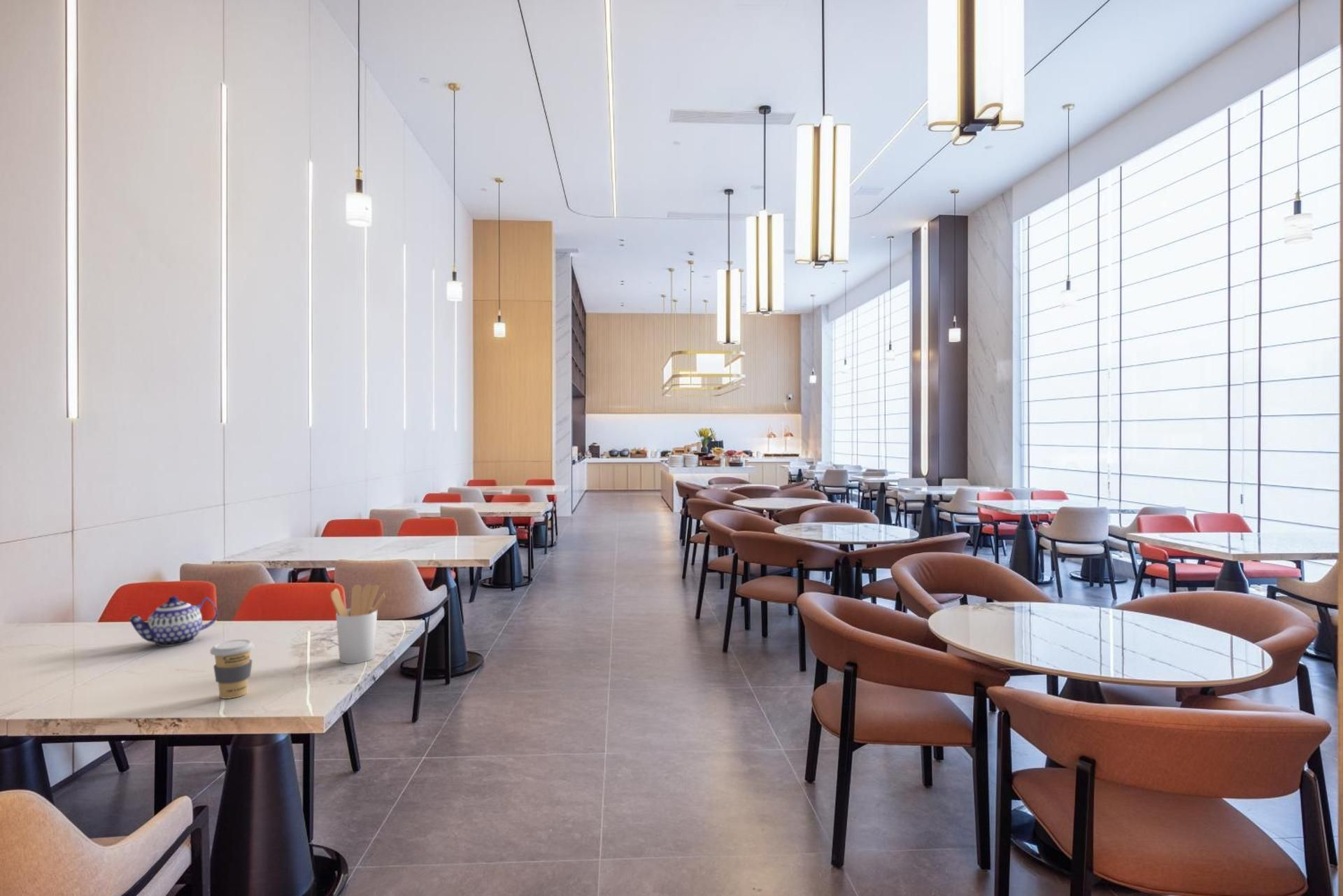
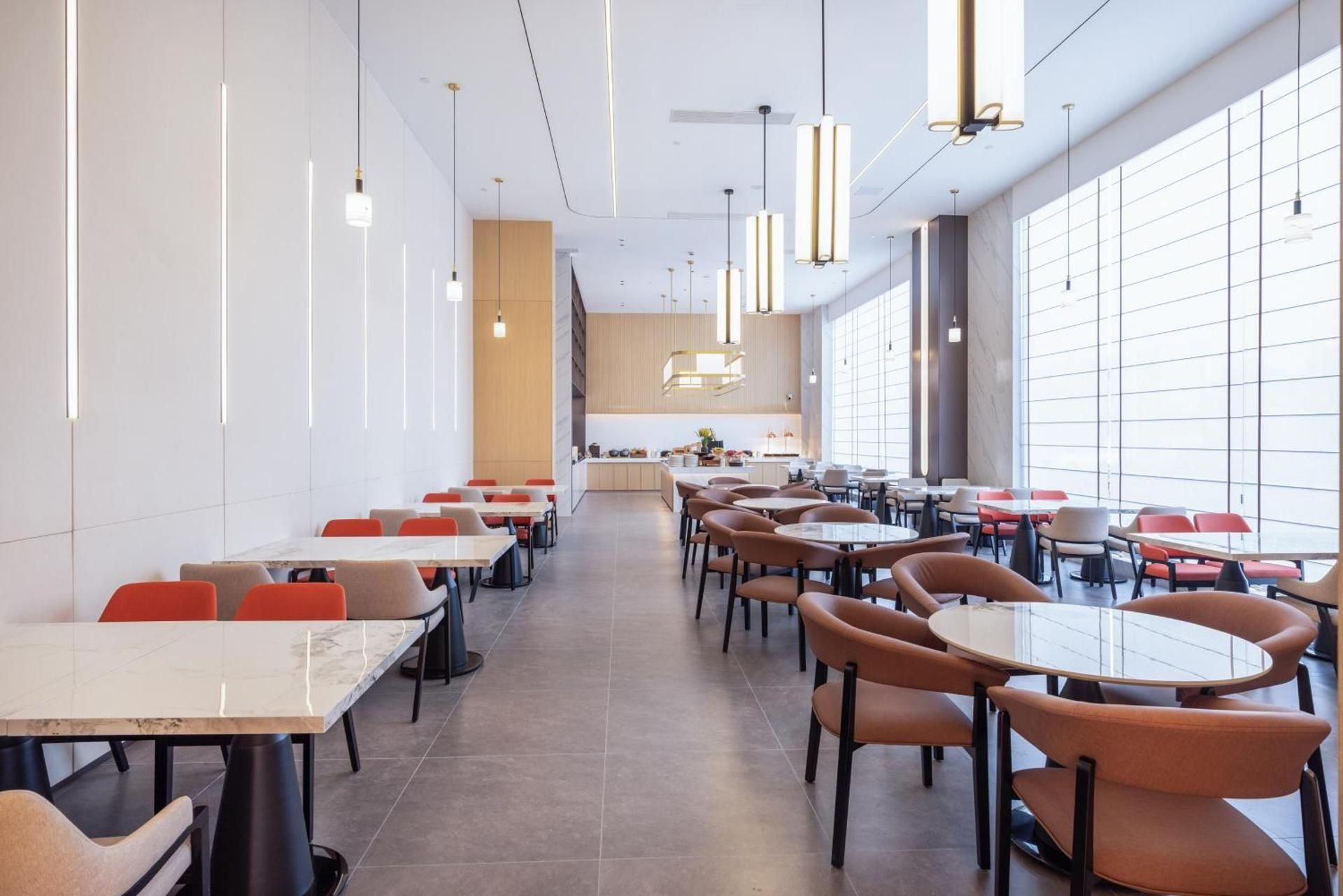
- coffee cup (233, 669)
- teapot (176, 618)
- utensil holder (360, 620)
